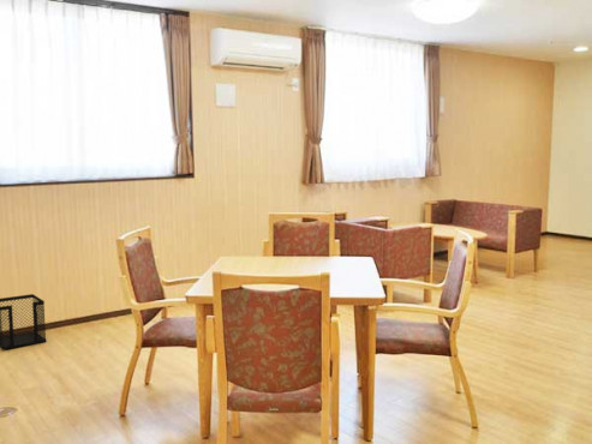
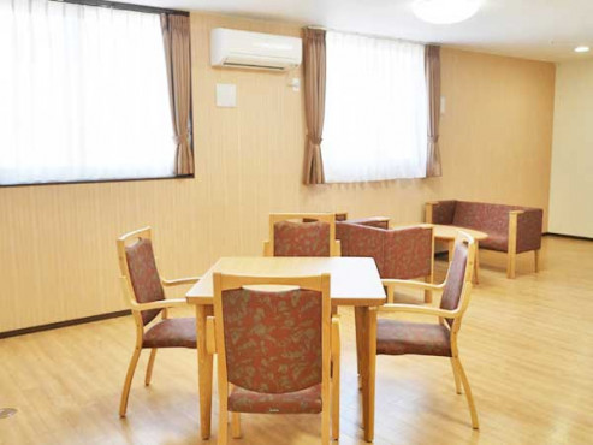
- wastebasket (18, 319)
